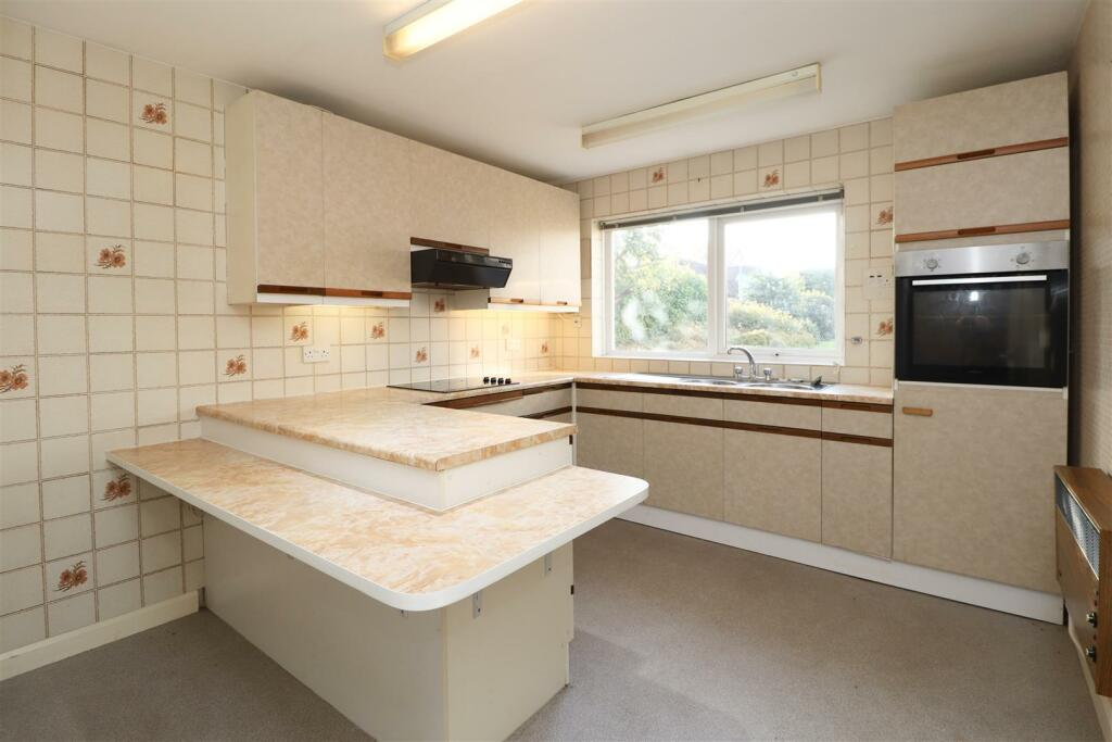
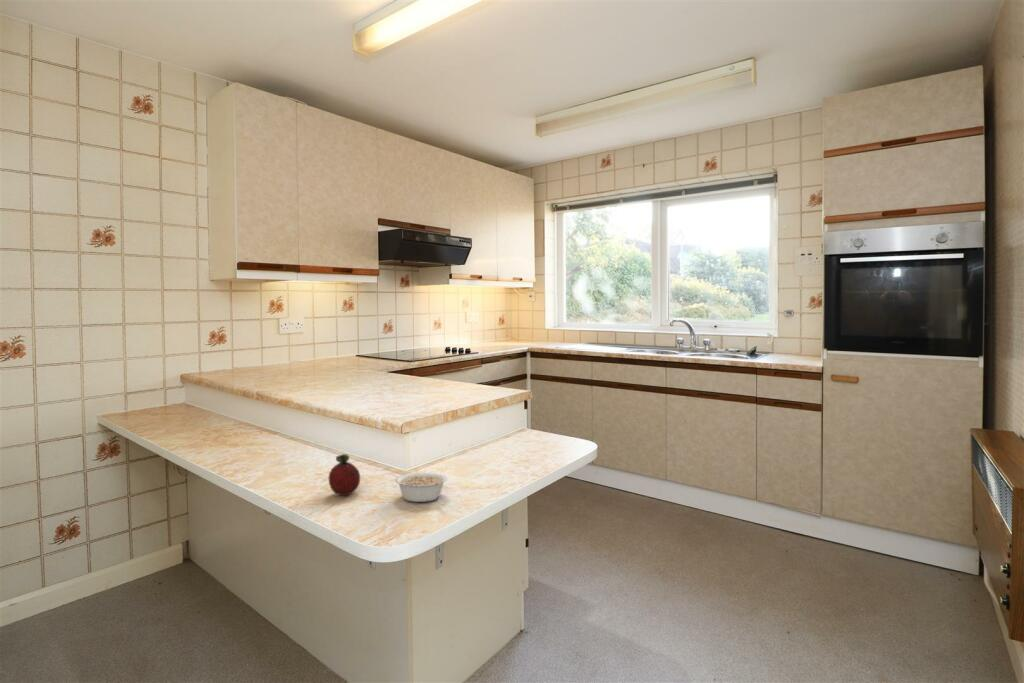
+ fruit (344, 475)
+ legume (423, 486)
